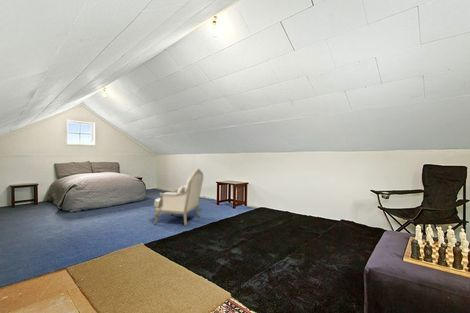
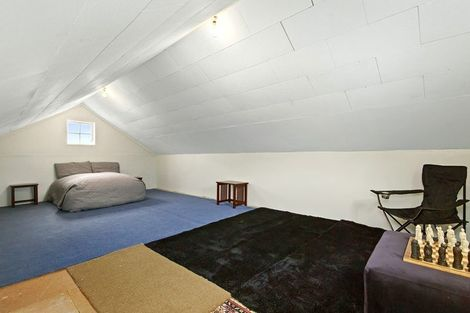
- armchair (180, 194)
